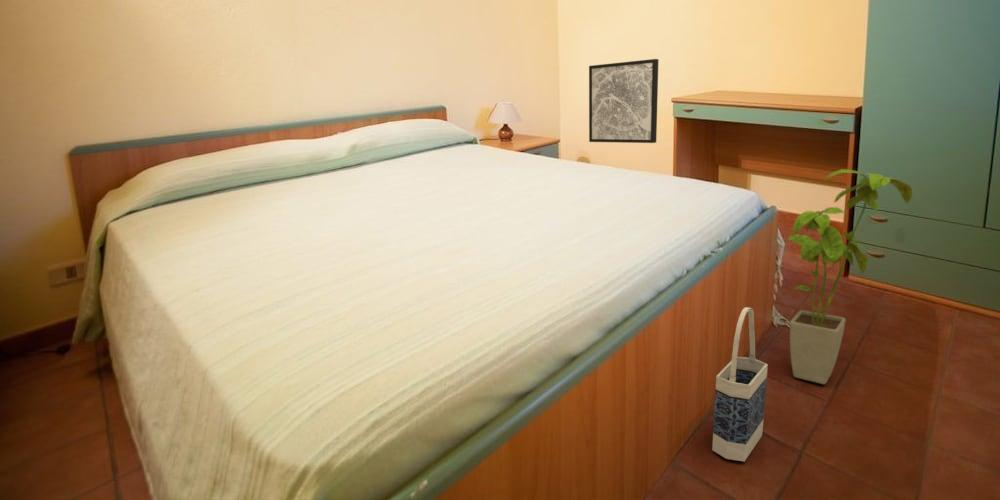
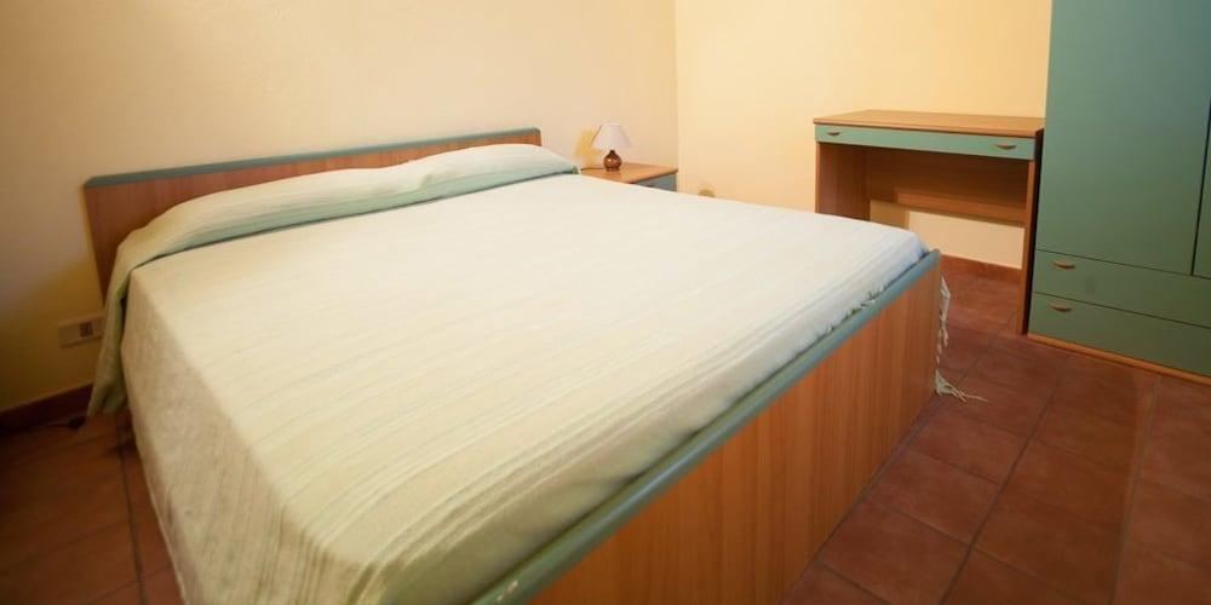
- bag (742, 377)
- house plant (837, 276)
- wall art (621, 103)
